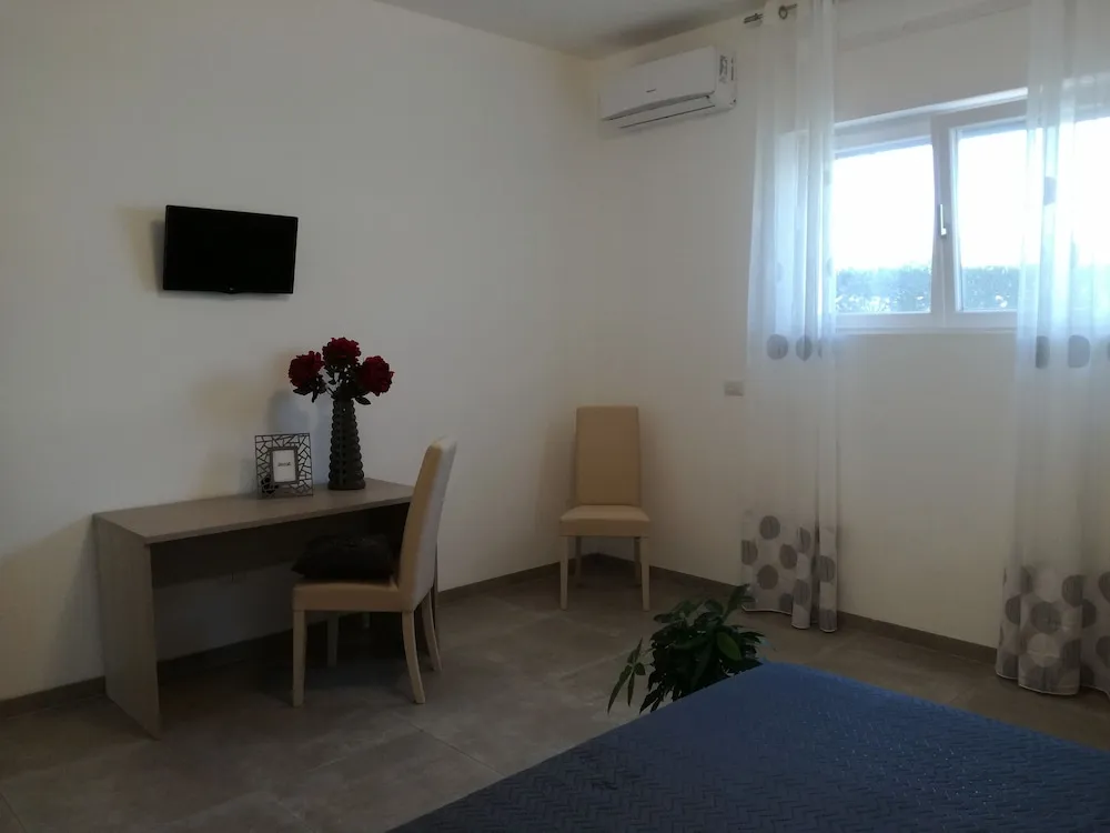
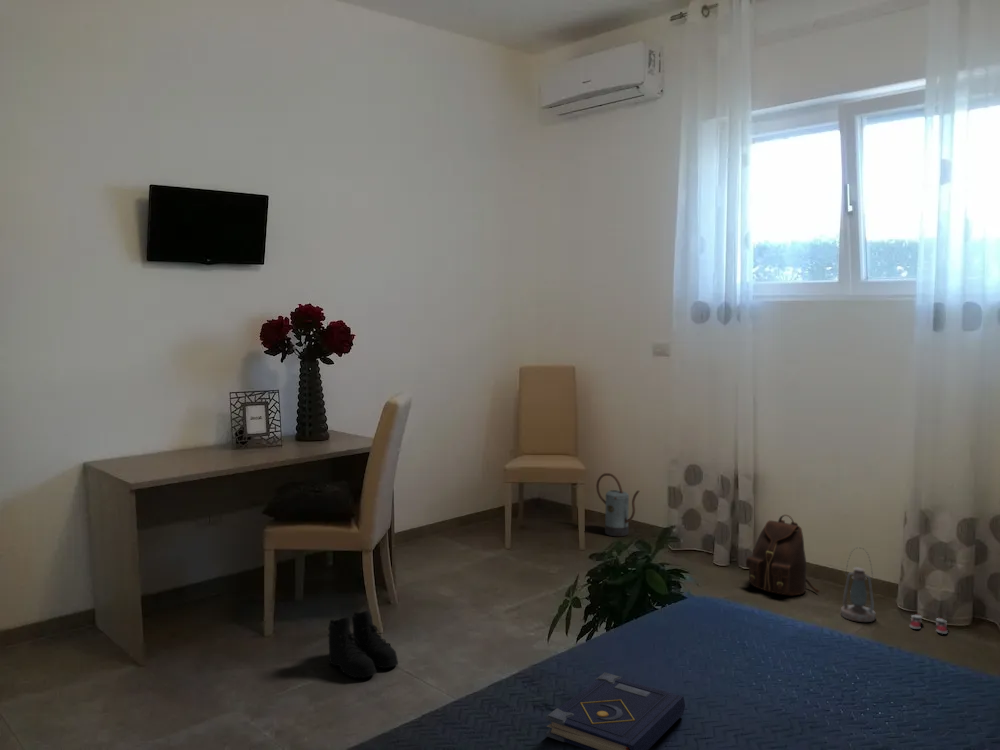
+ backpack (779, 552)
+ book (617, 715)
+ boots (362, 640)
+ lantern (858, 582)
+ watering can (617, 504)
+ sneaker (921, 620)
